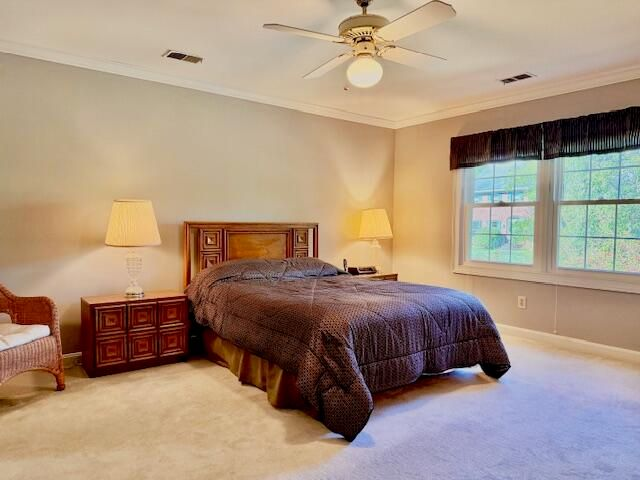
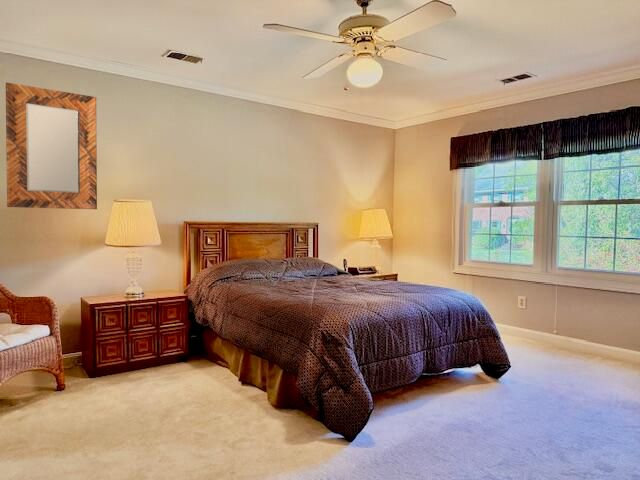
+ home mirror (53, 149)
